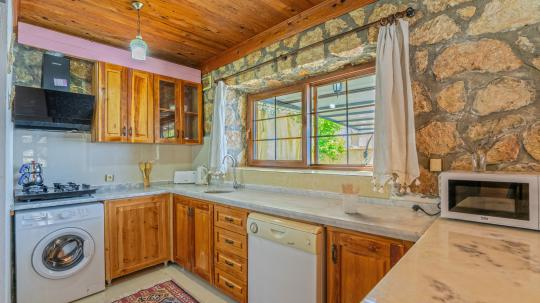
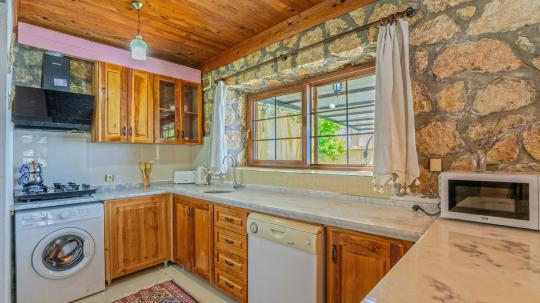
- utensil holder (349, 197)
